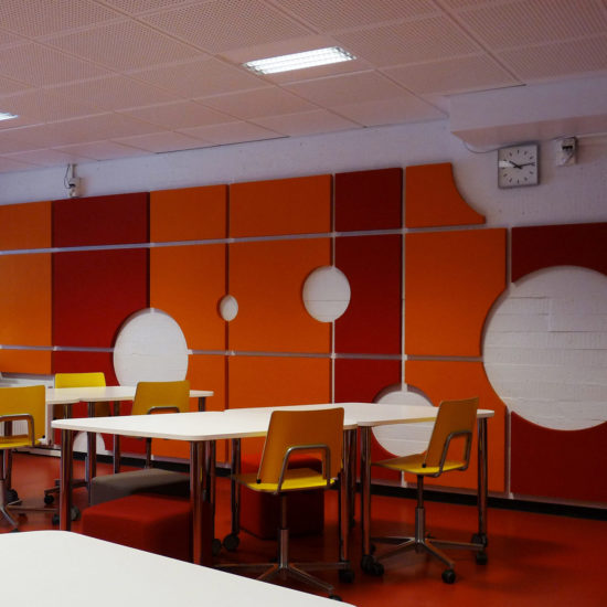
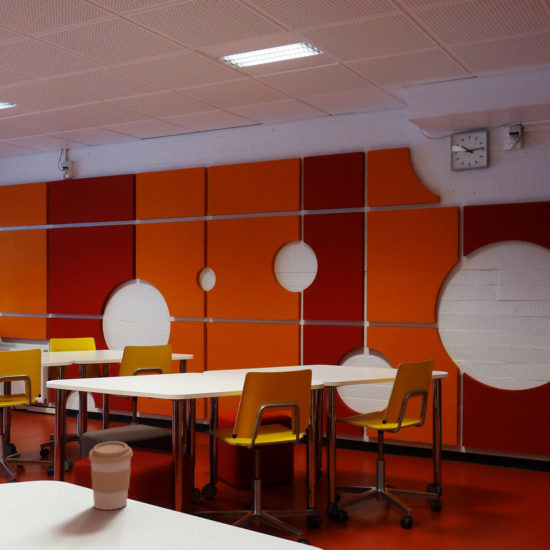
+ coffee cup (110, 474)
